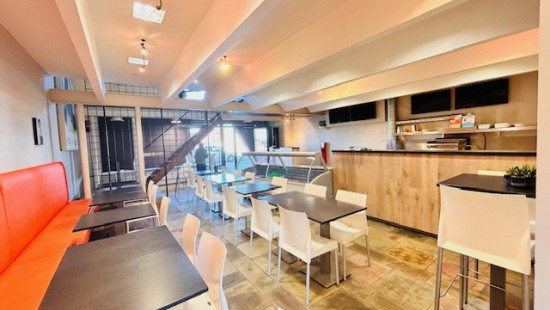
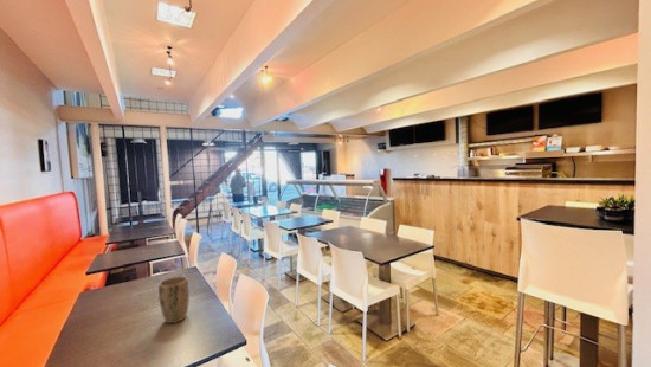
+ plant pot (174, 300)
